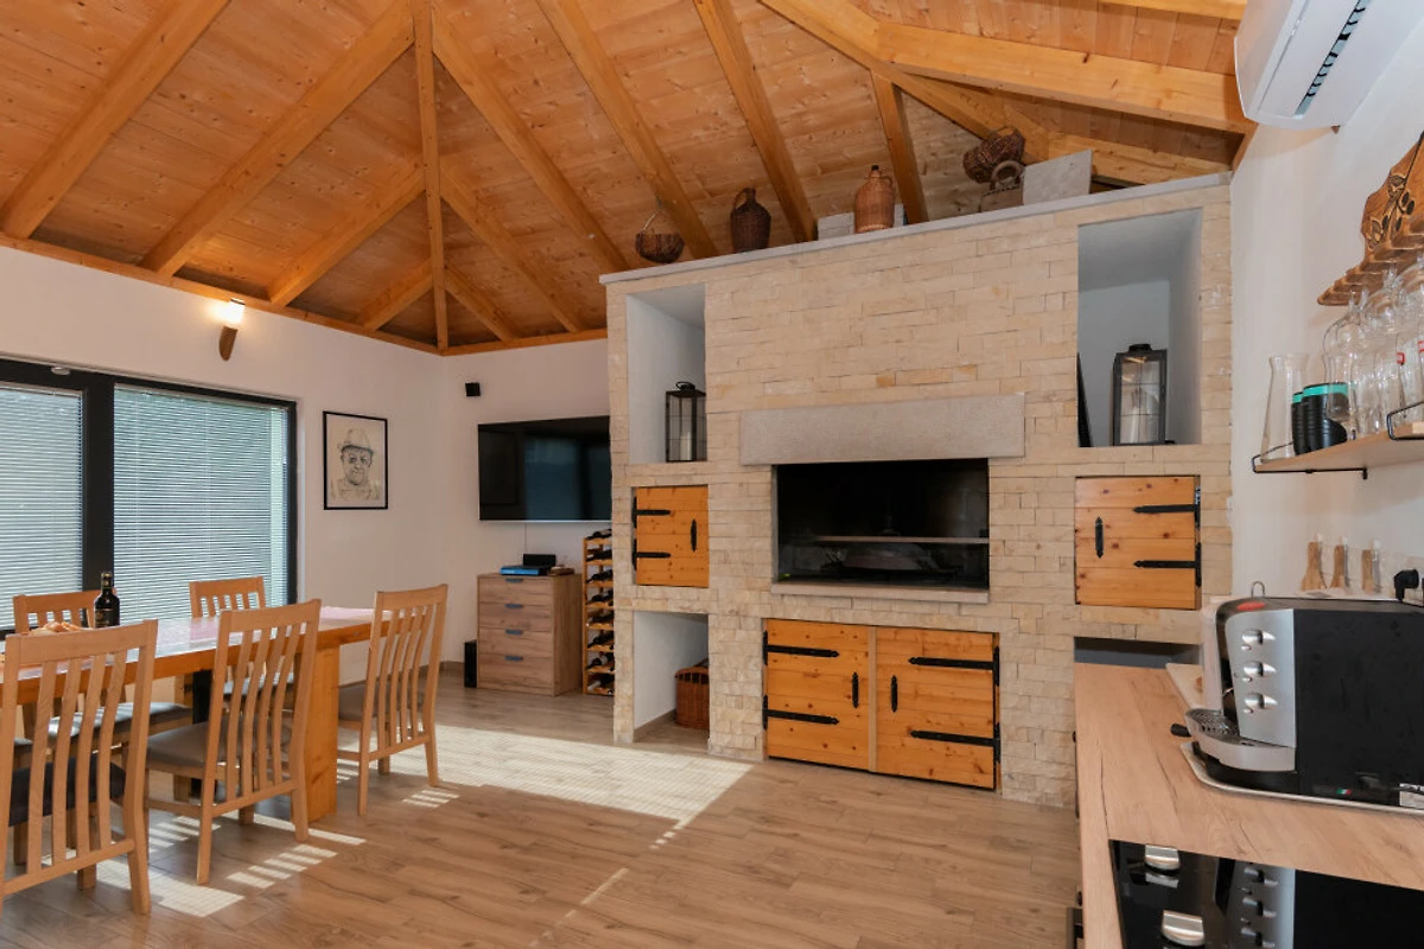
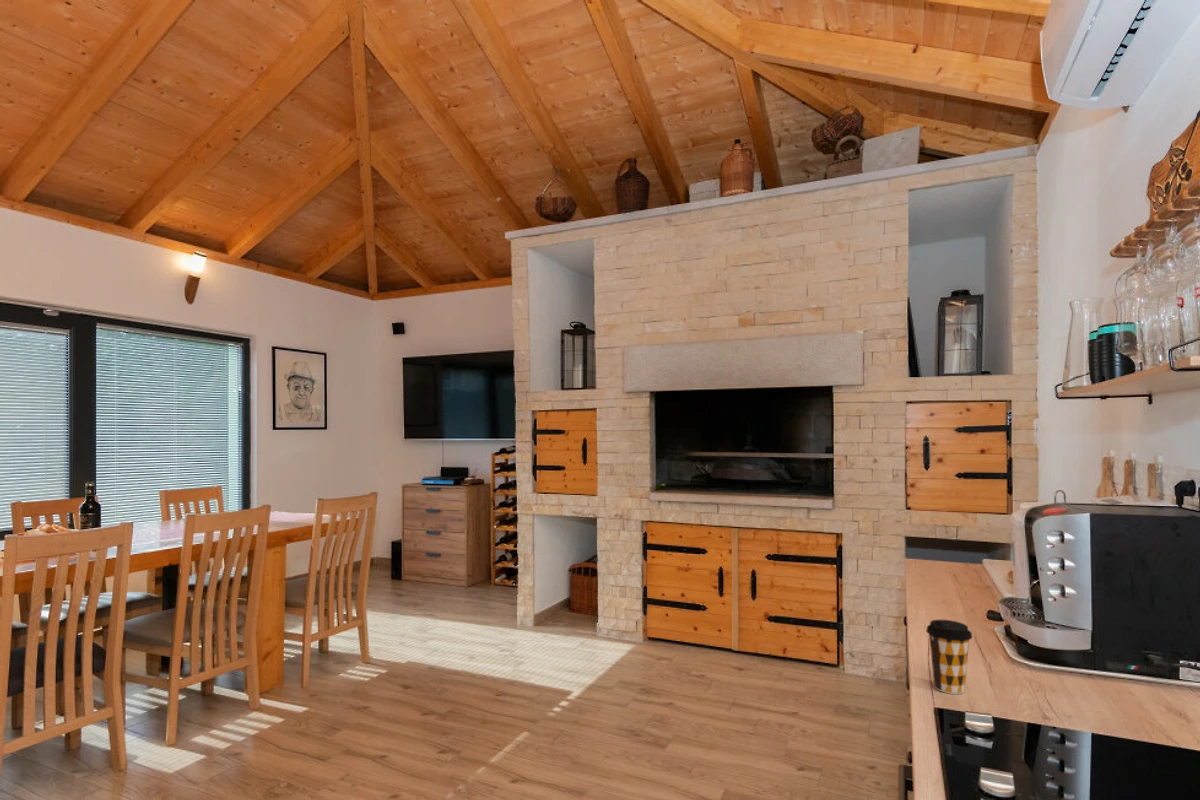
+ coffee cup (949, 656)
